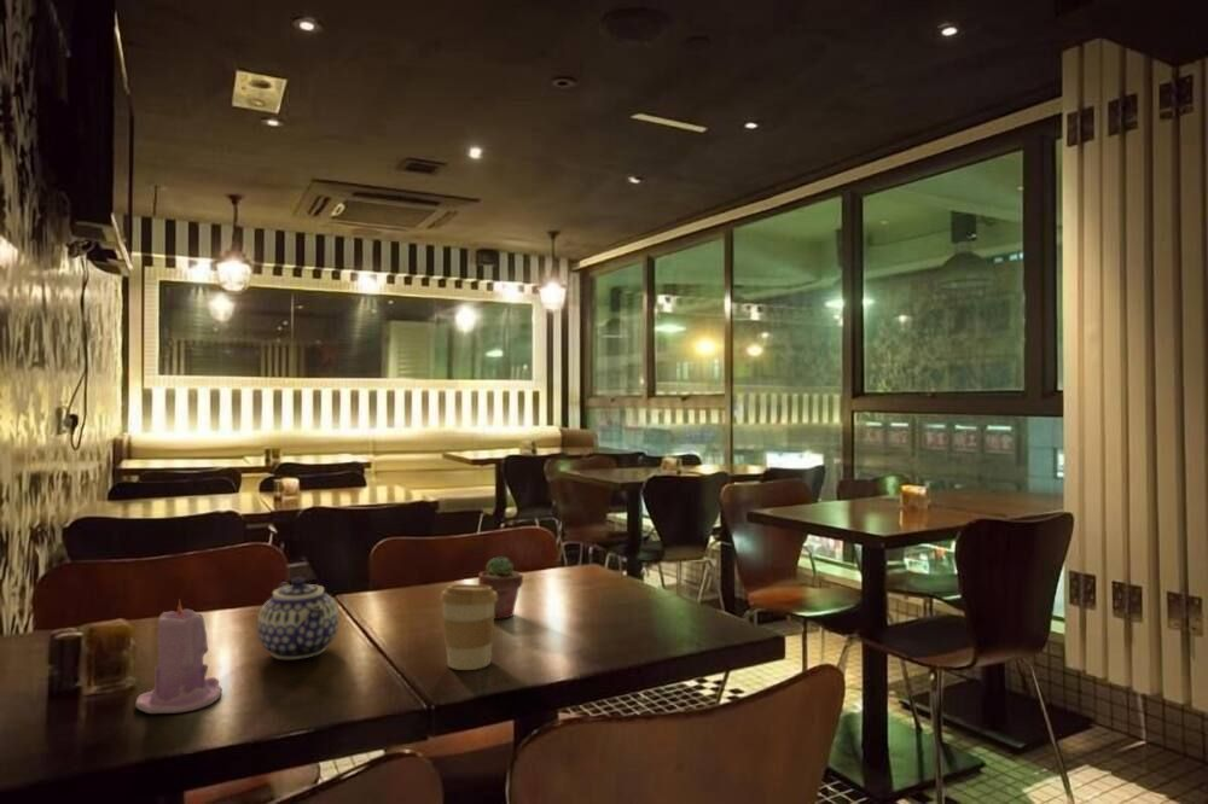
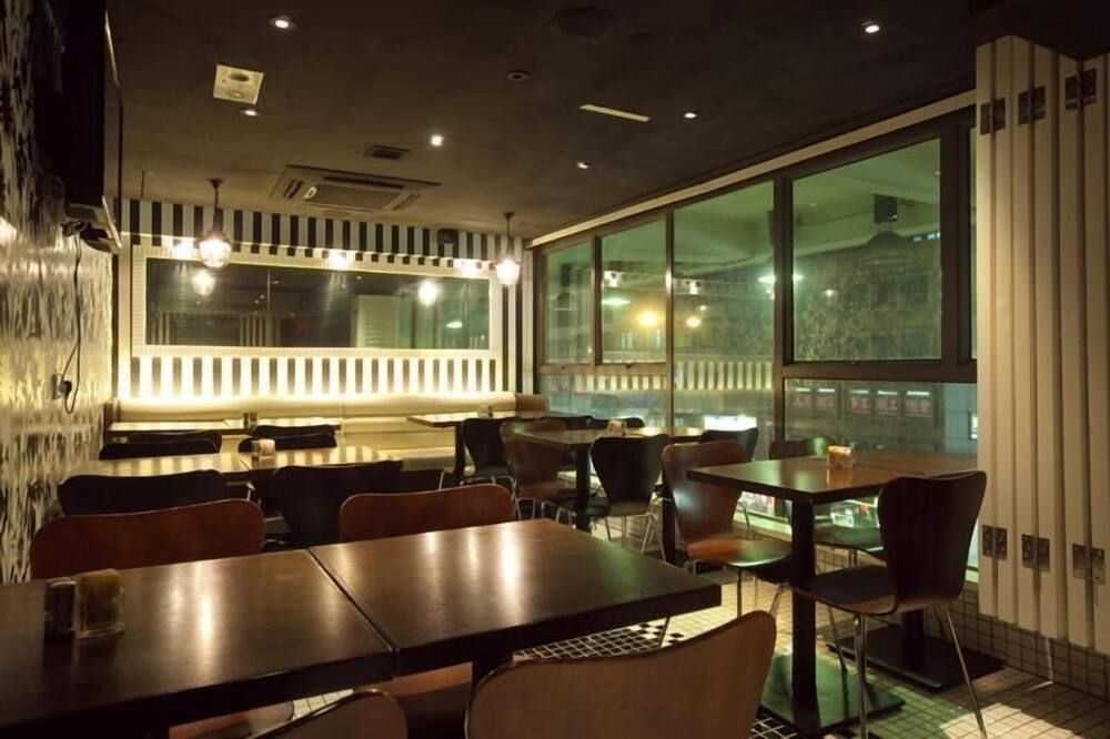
- teapot (298, 614)
- coffee cup (469, 623)
- candle (179, 649)
- potted succulent (500, 585)
